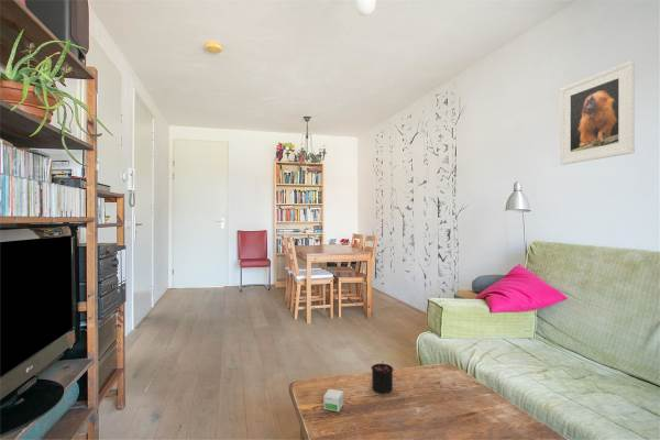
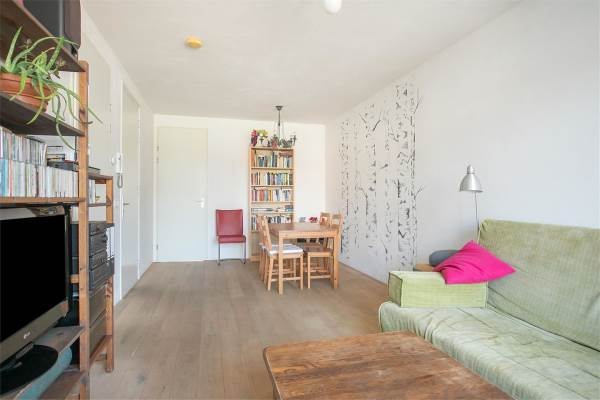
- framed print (593, 118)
- candle (382, 373)
- small box (333, 399)
